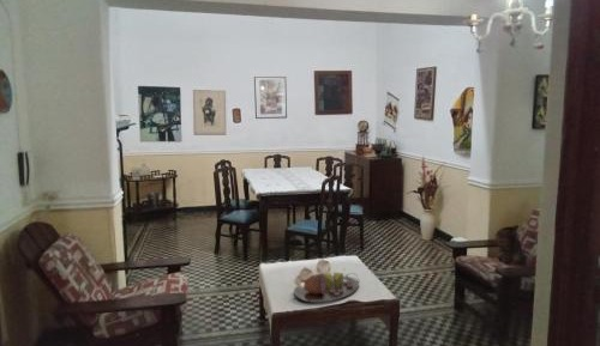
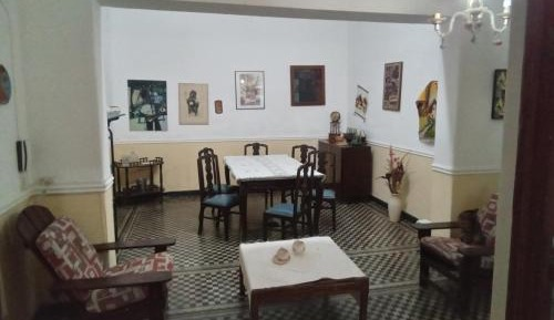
- serving tray (326, 280)
